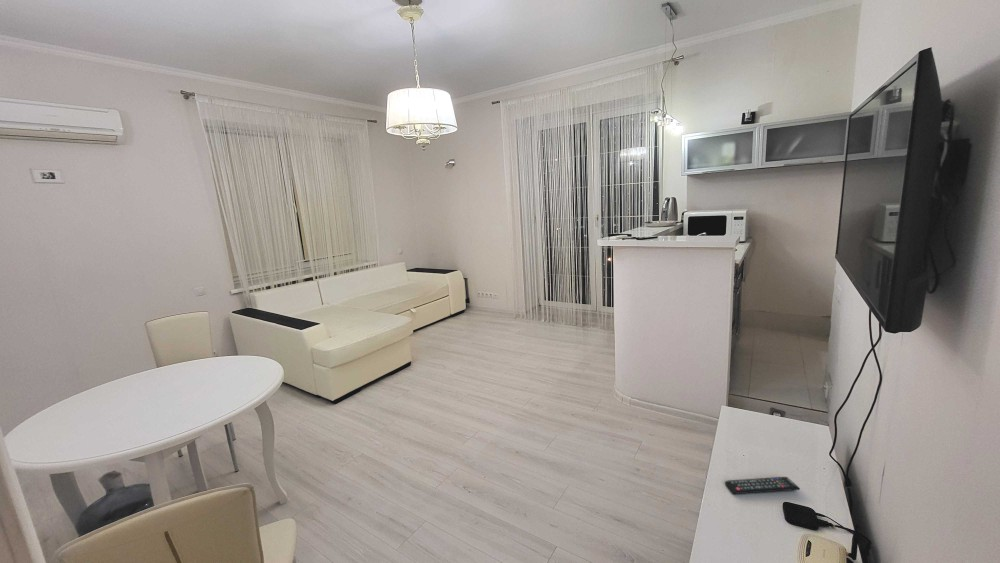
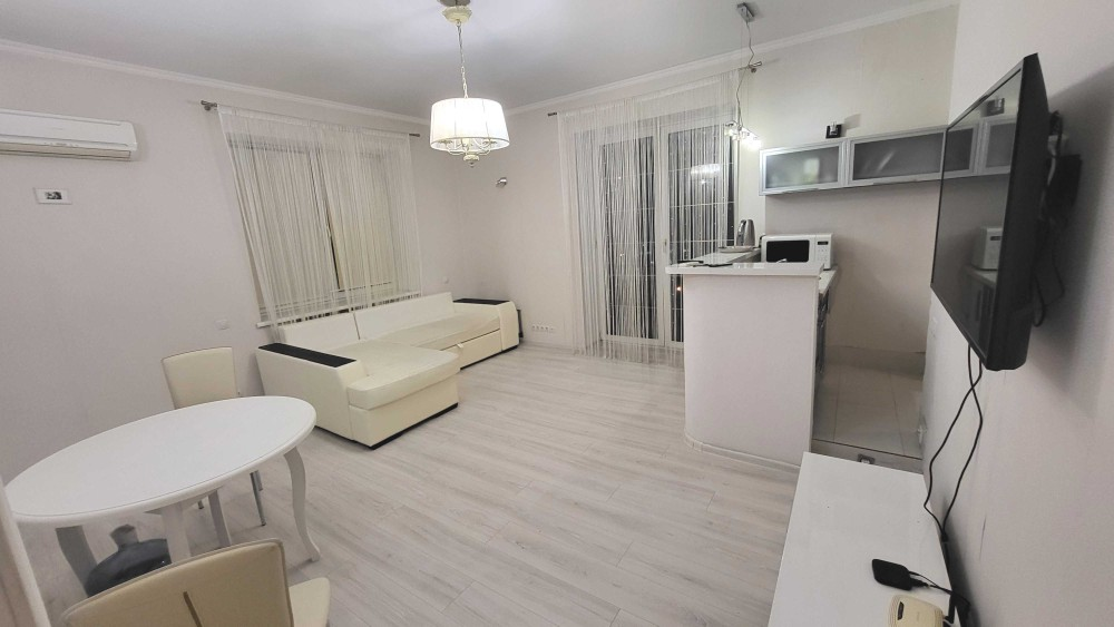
- remote control (761, 486)
